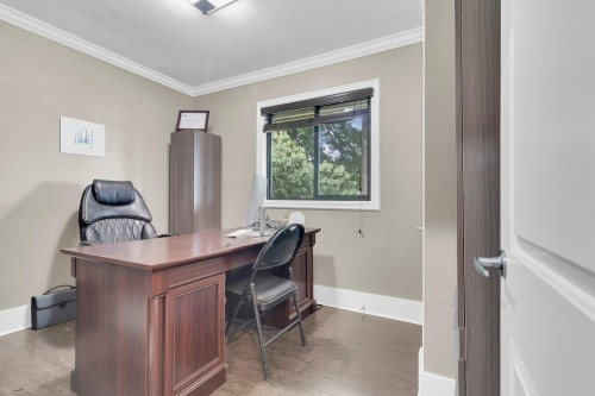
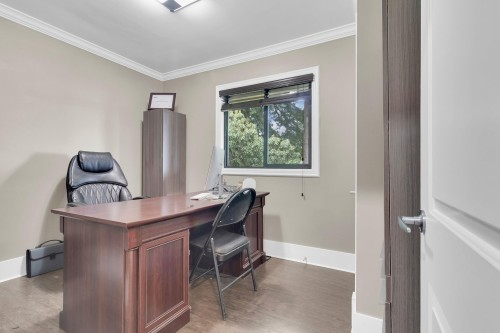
- wall art (83, 138)
